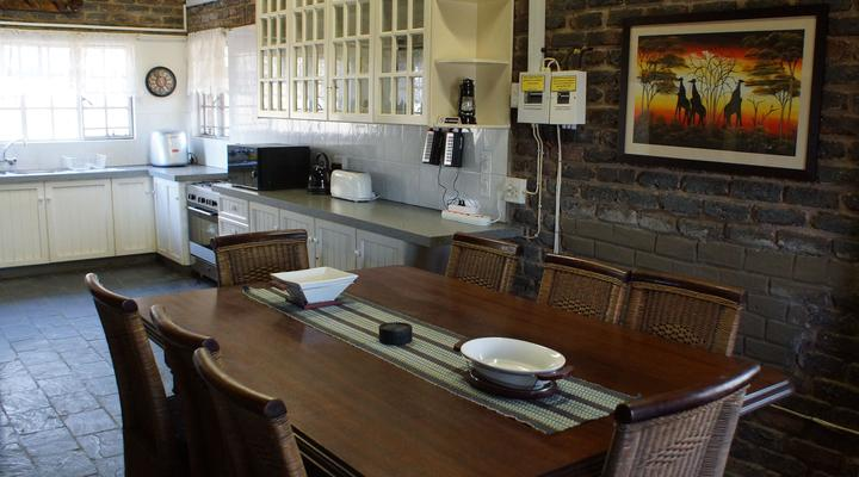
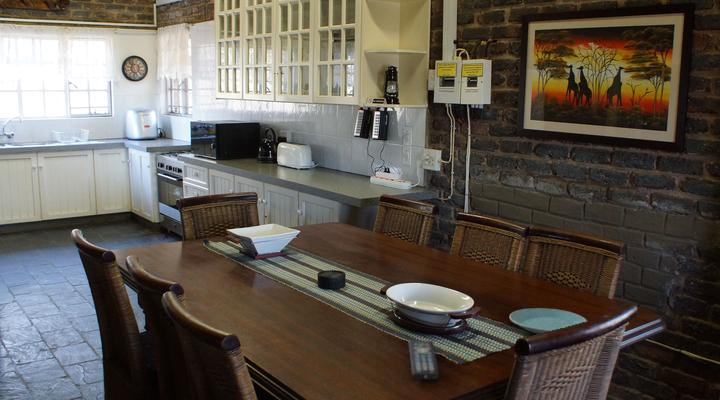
+ plate (547, 322)
+ remote control (422, 357)
